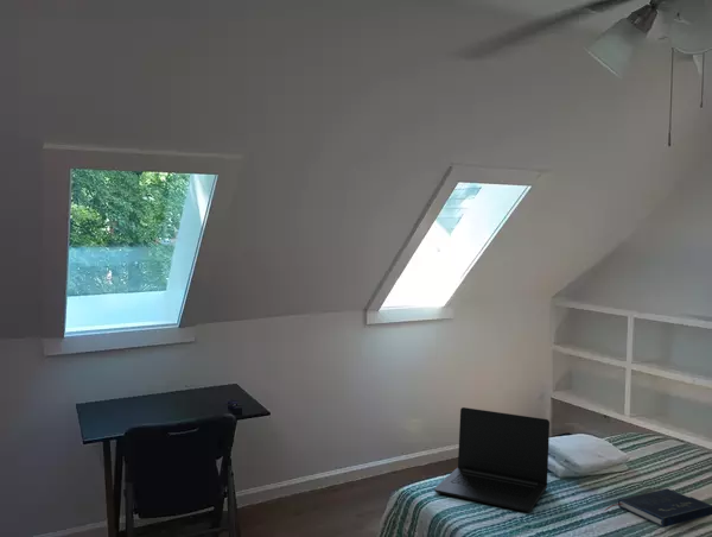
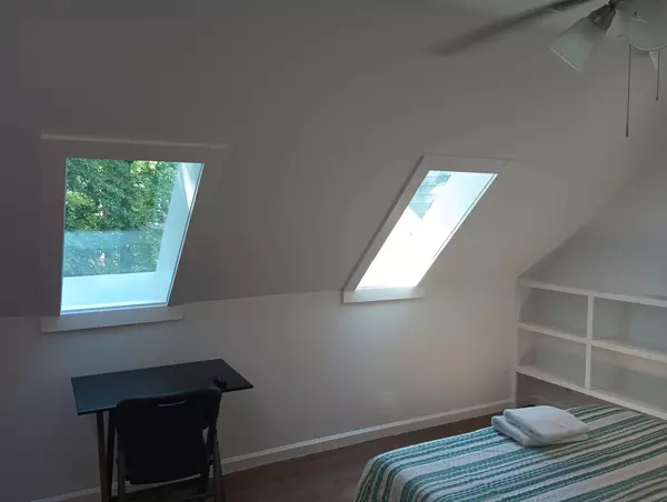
- laptop (492, 455)
- book (655, 507)
